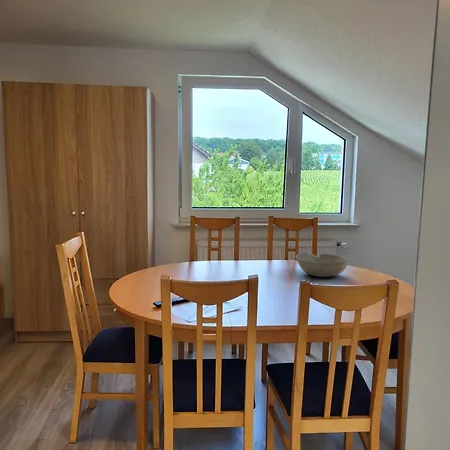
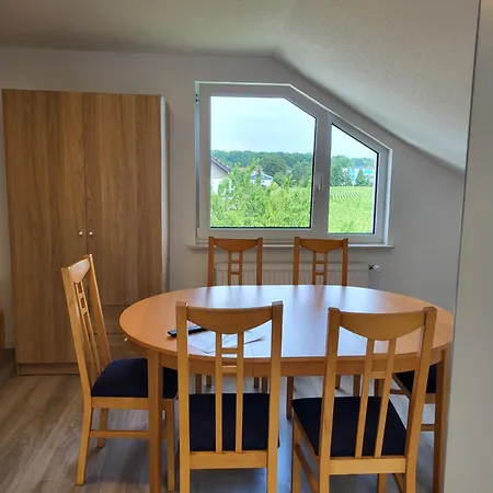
- bowl (320, 266)
